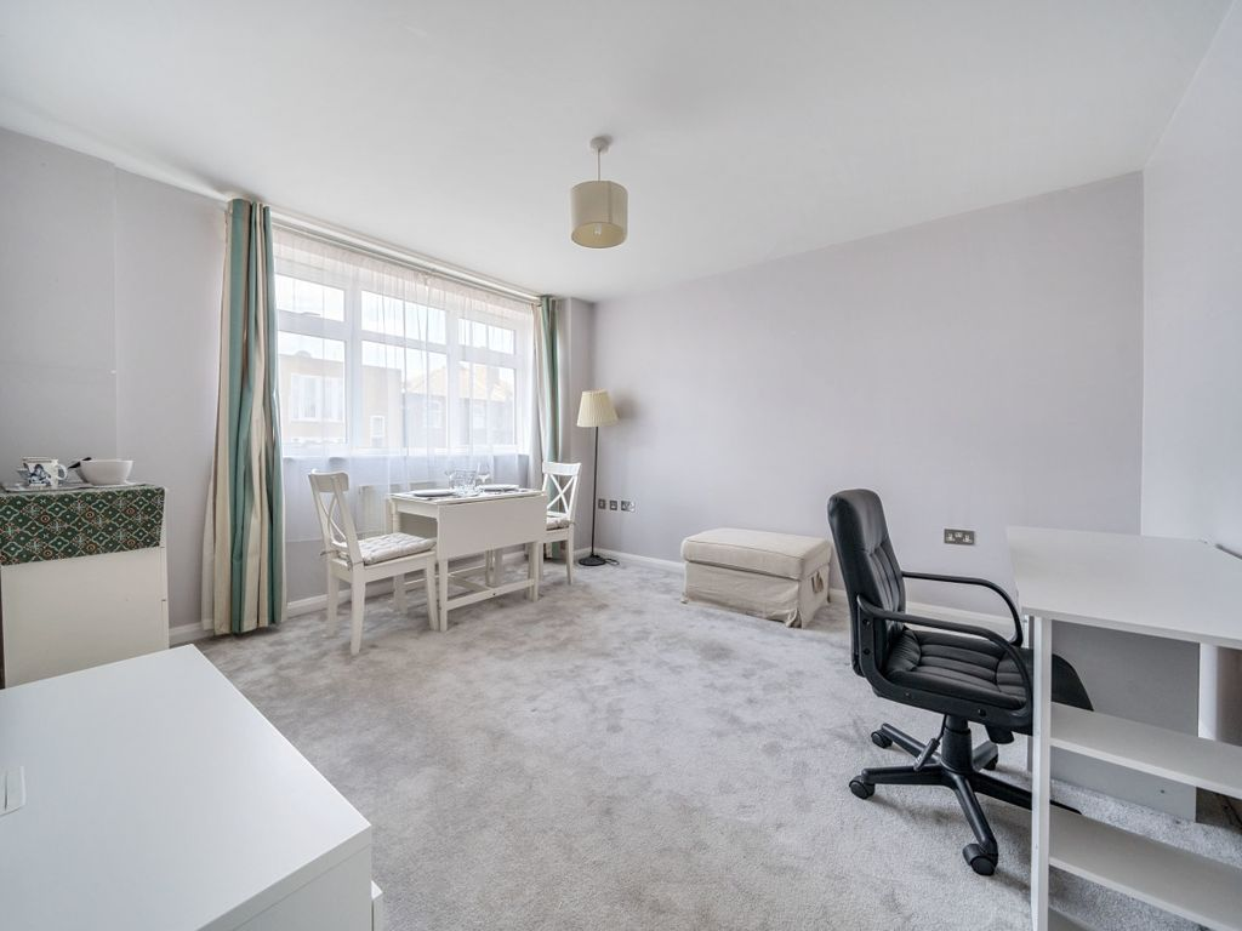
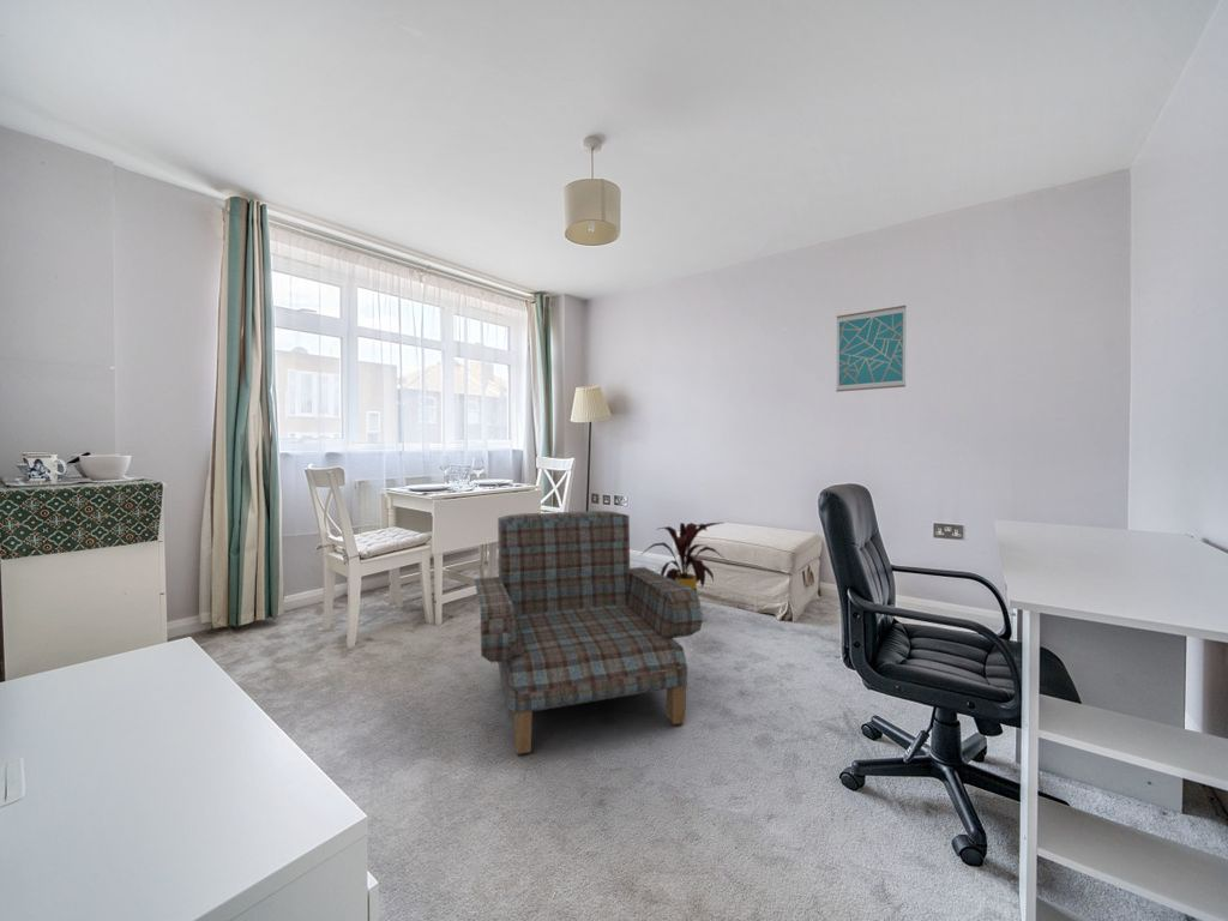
+ armchair (580, 606)
+ wall art (869, 350)
+ house plant (684, 567)
